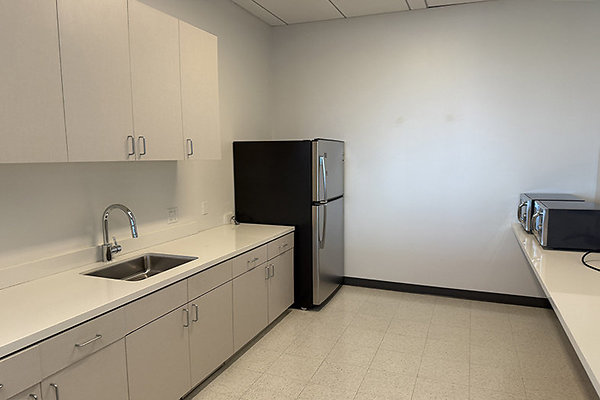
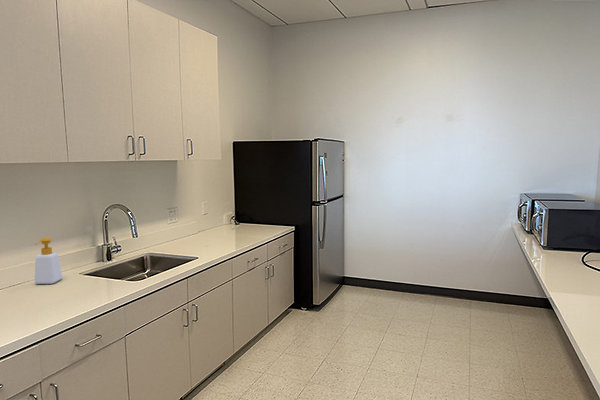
+ soap bottle (44, 260)
